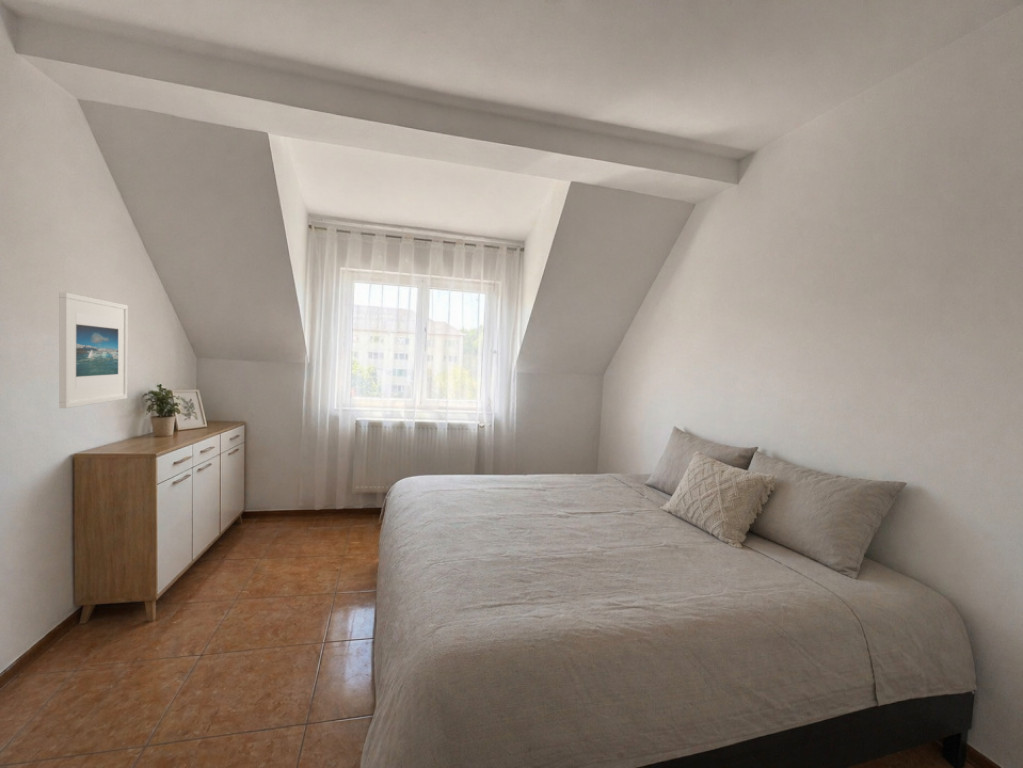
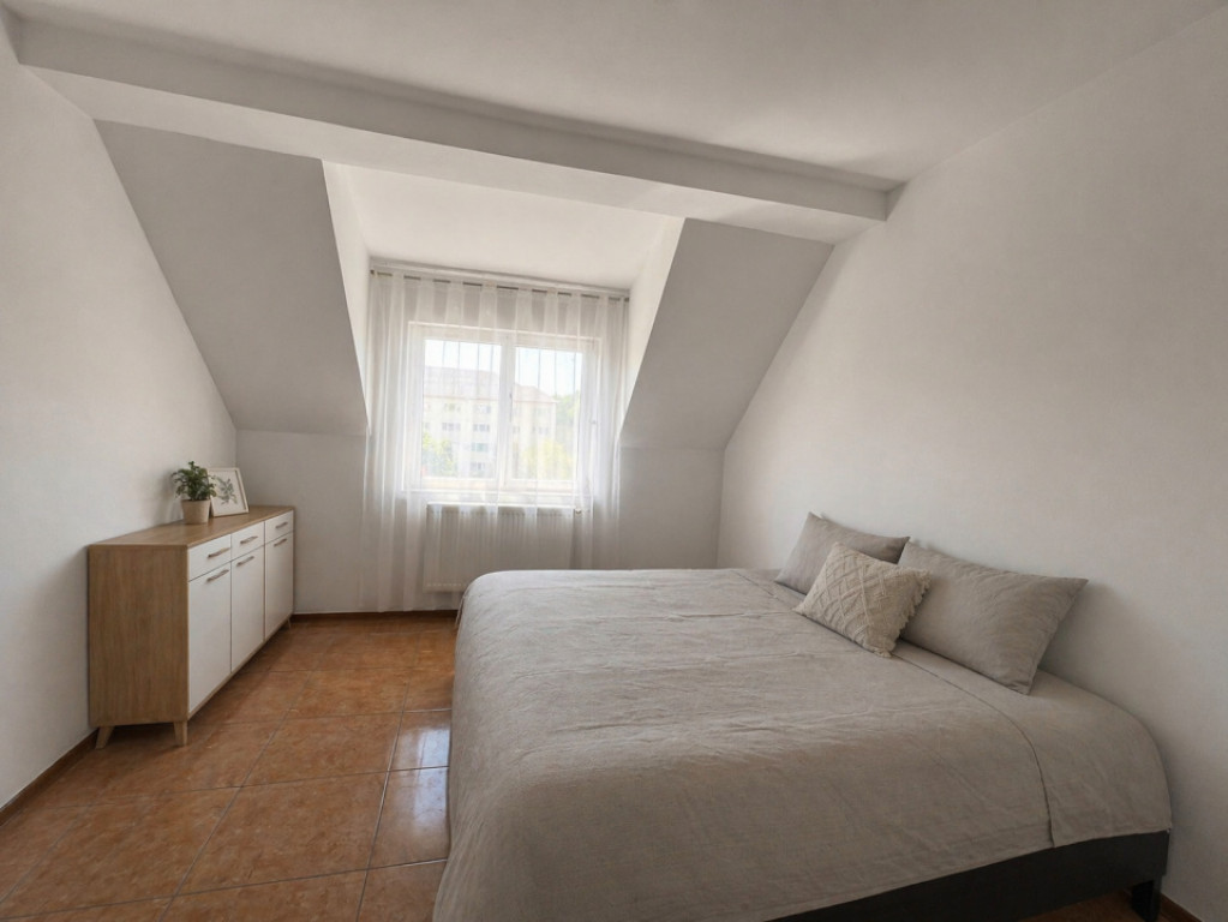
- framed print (97, 351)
